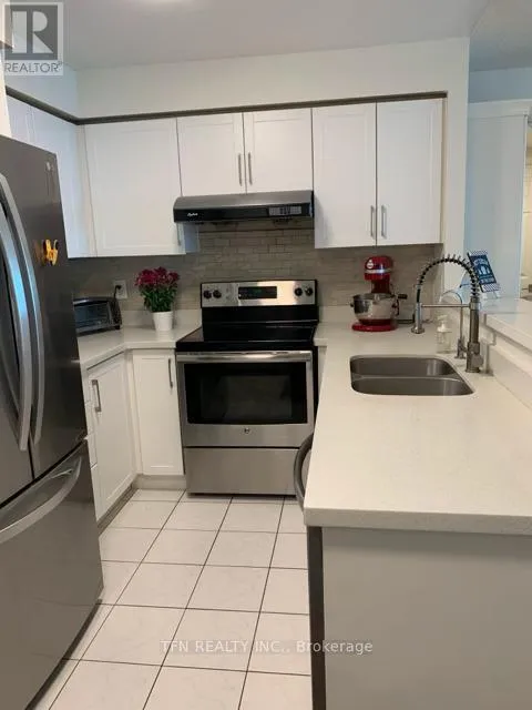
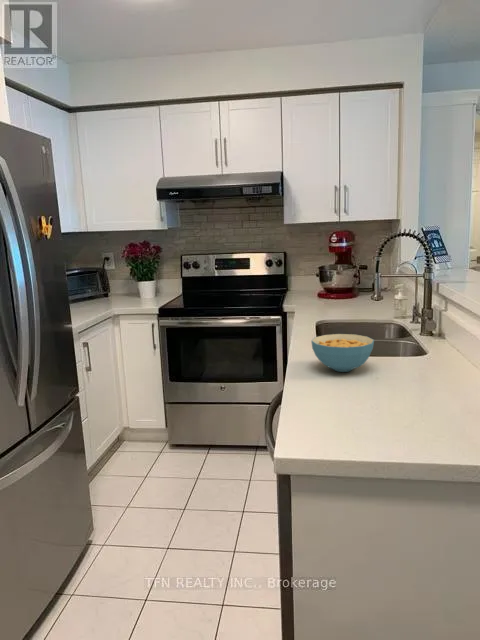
+ cereal bowl (342, 354)
